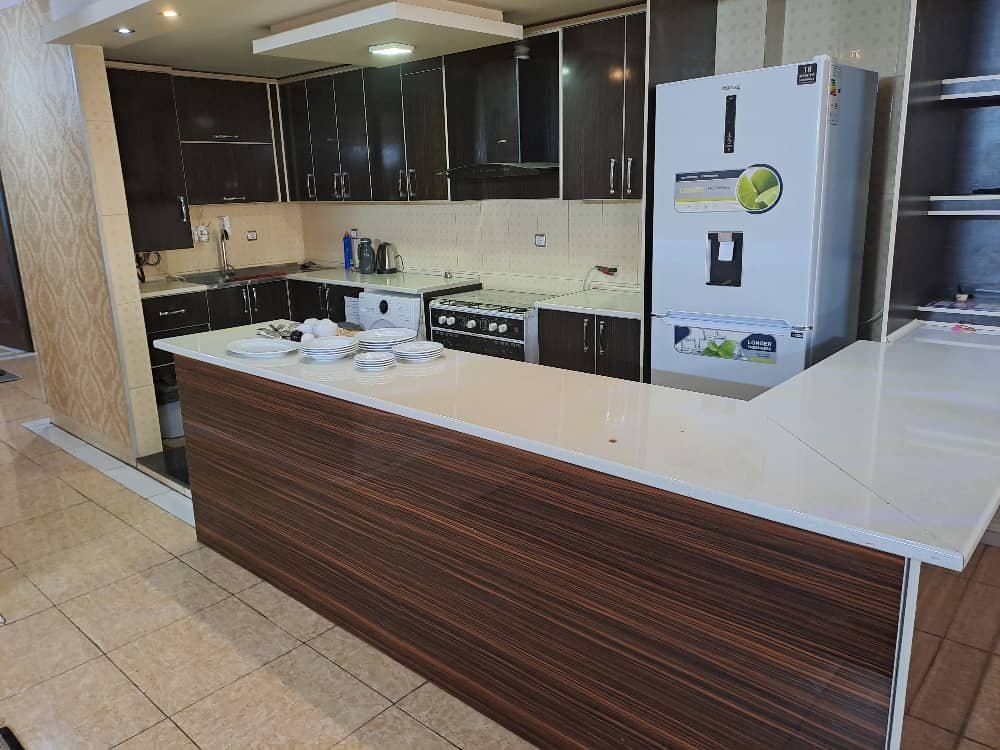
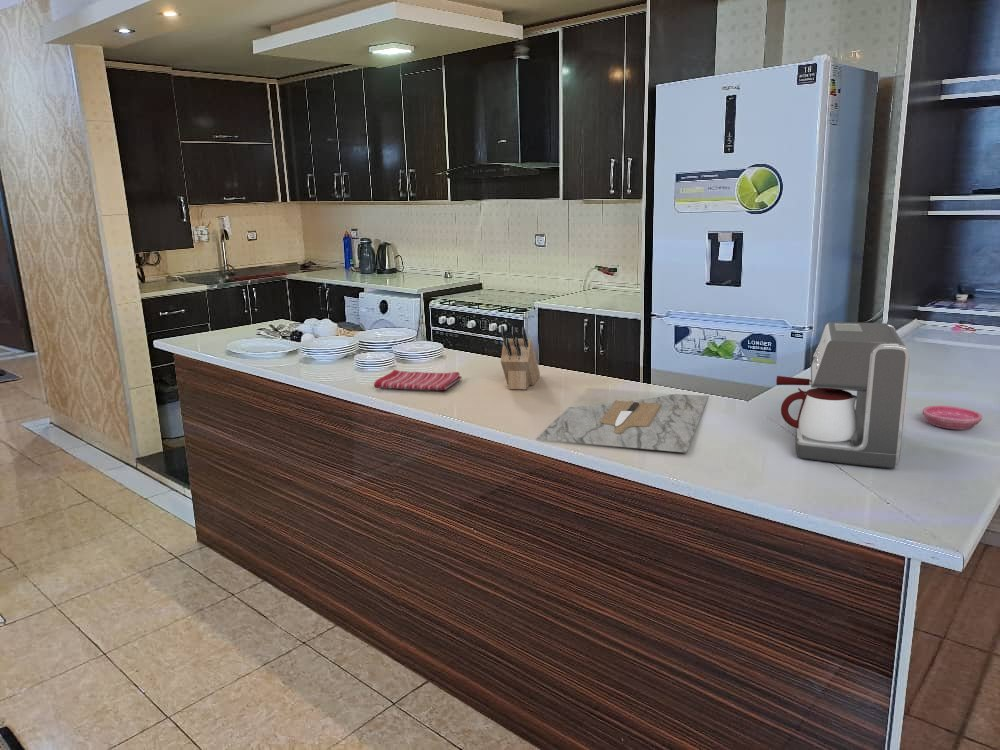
+ saucer (951, 418)
+ dish towel (417, 379)
+ coffee maker (851, 389)
+ knife block (519, 353)
+ cutting board (629, 414)
